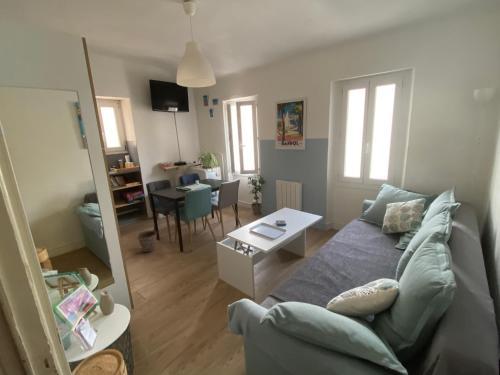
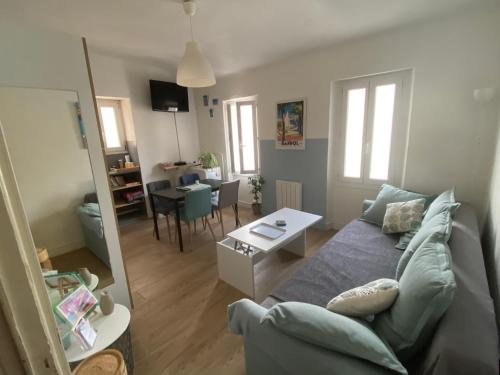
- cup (148, 241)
